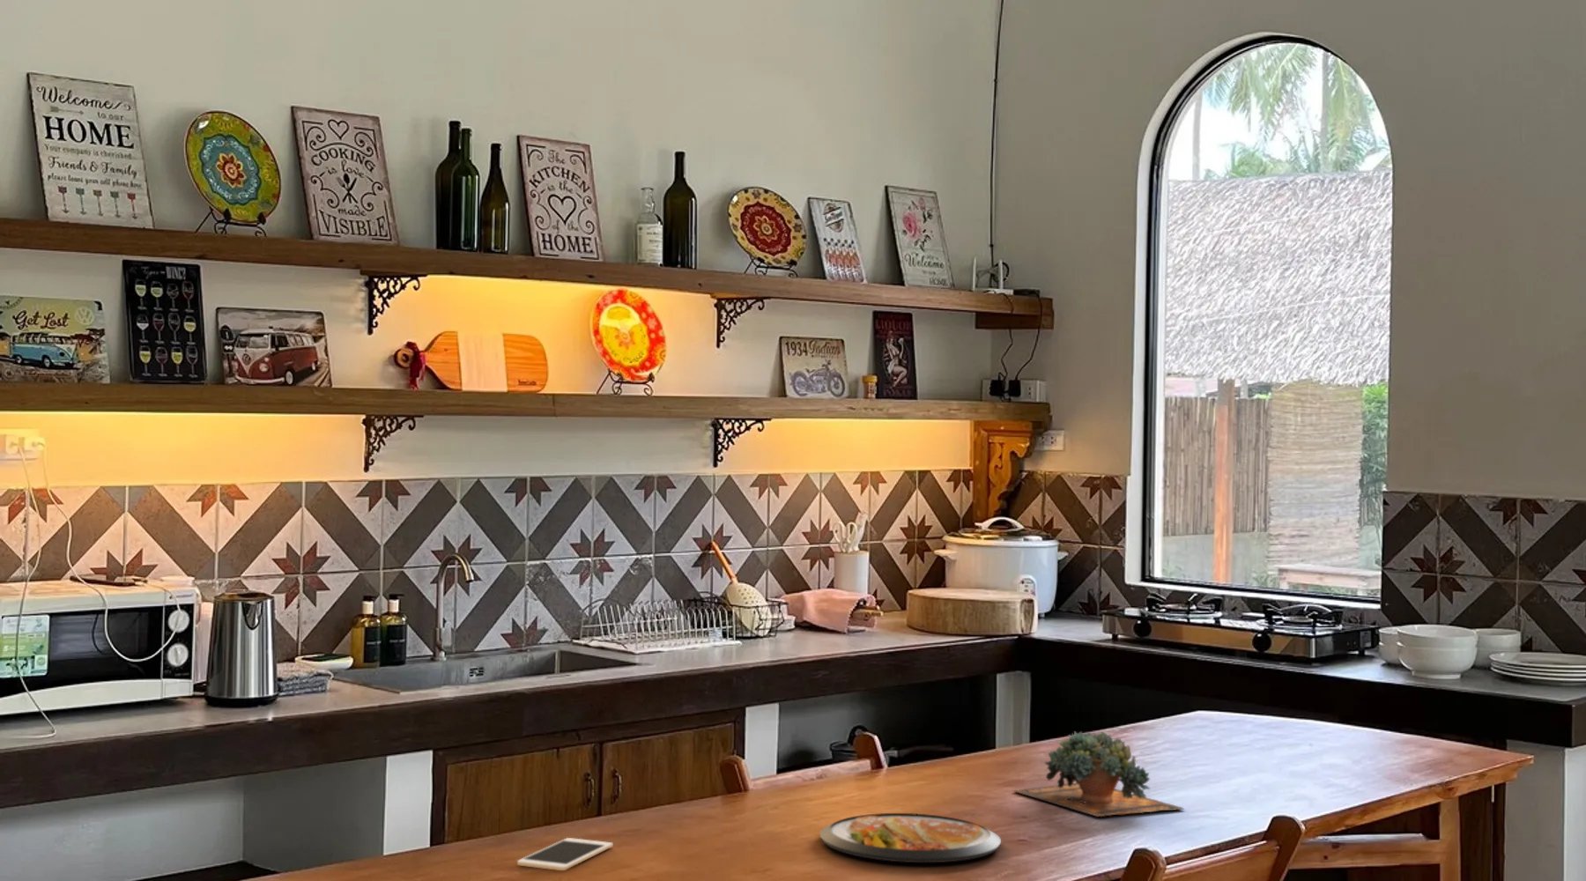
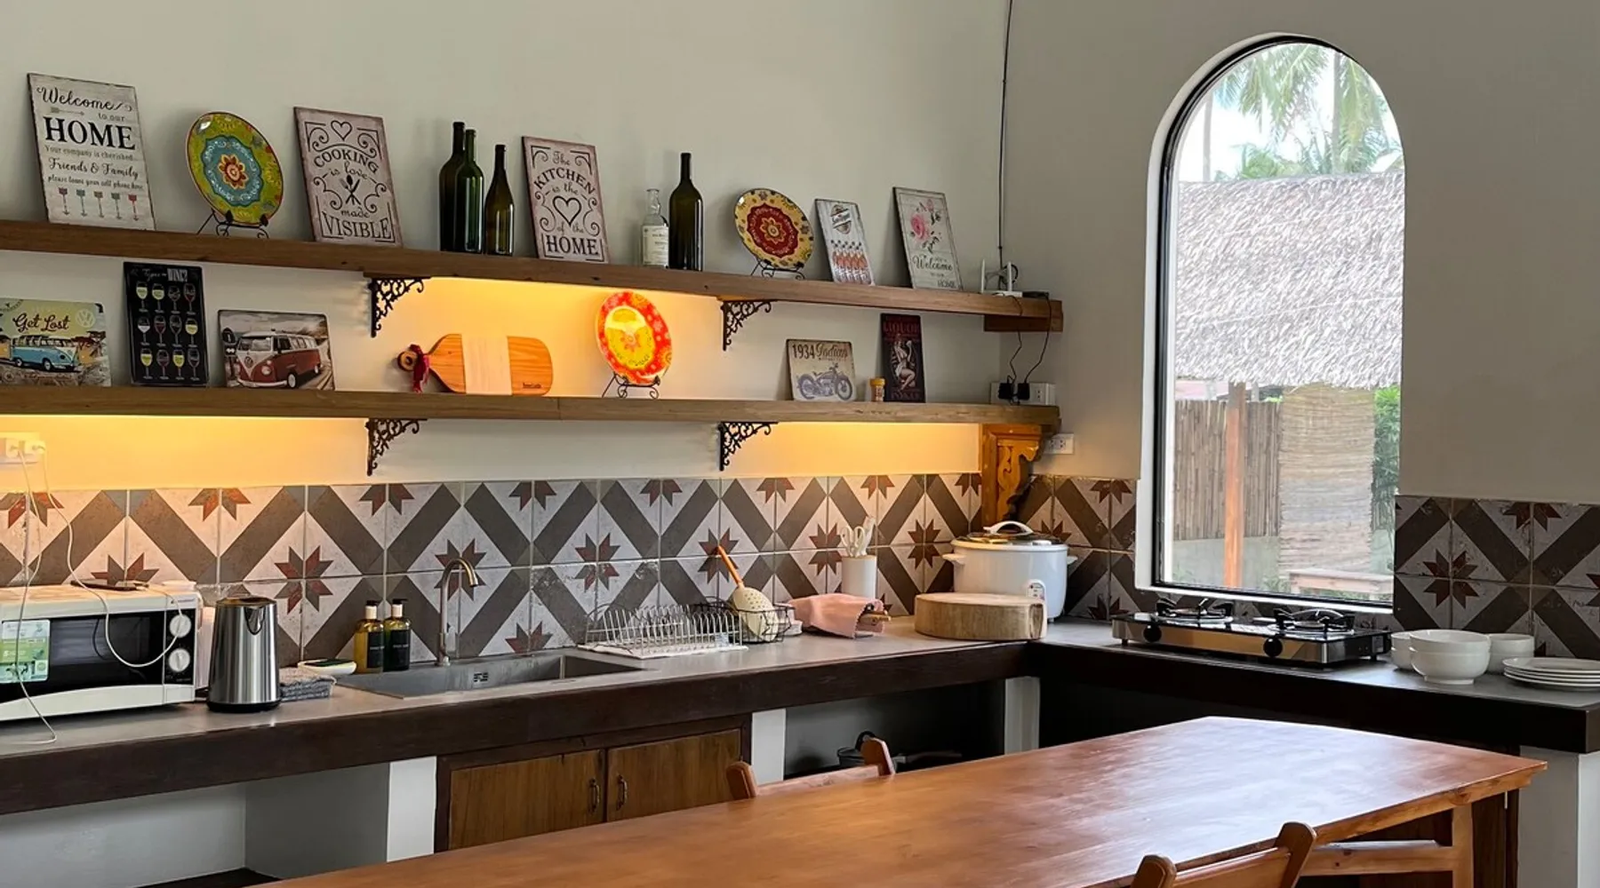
- succulent plant (1098, 765)
- dish (909, 832)
- cell phone (565, 854)
